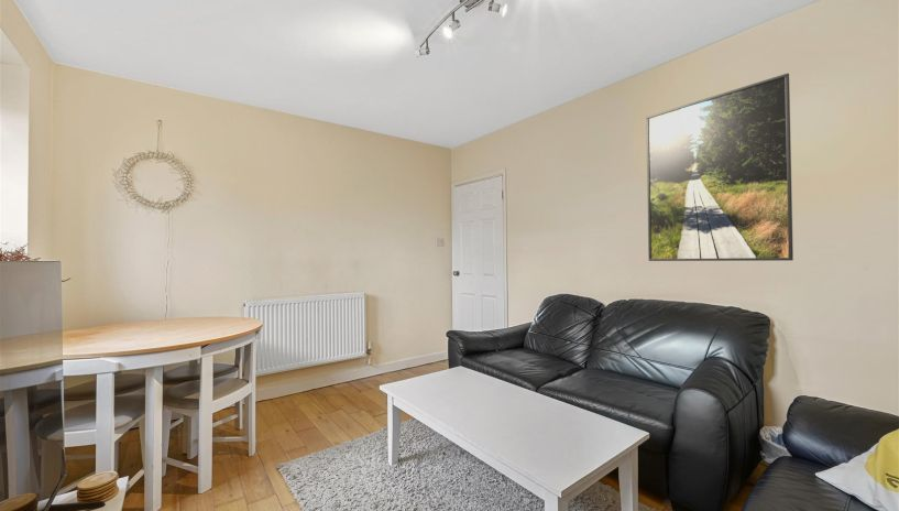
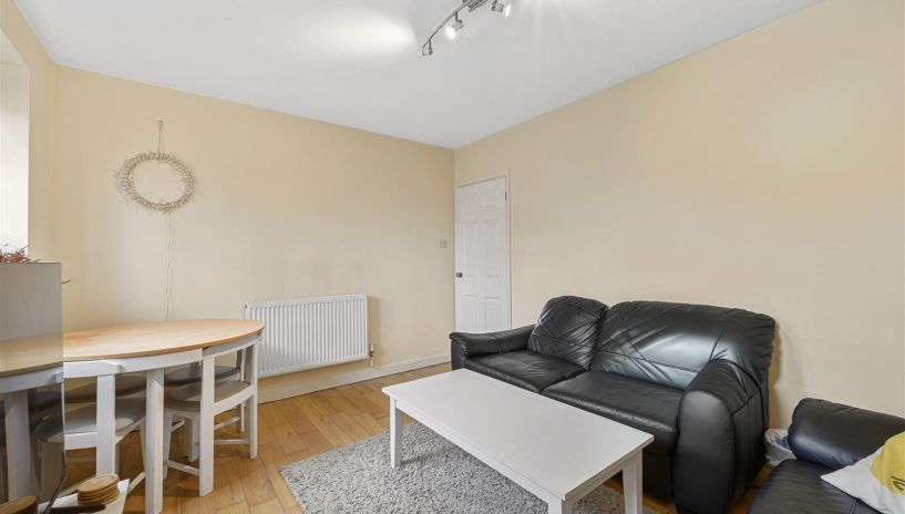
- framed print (710, 178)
